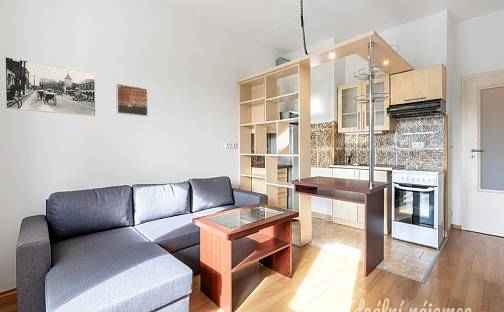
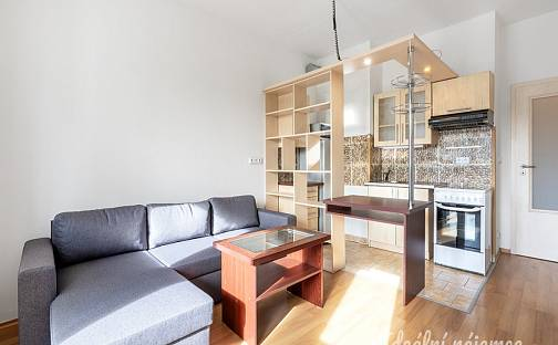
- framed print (132, 100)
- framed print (54, 89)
